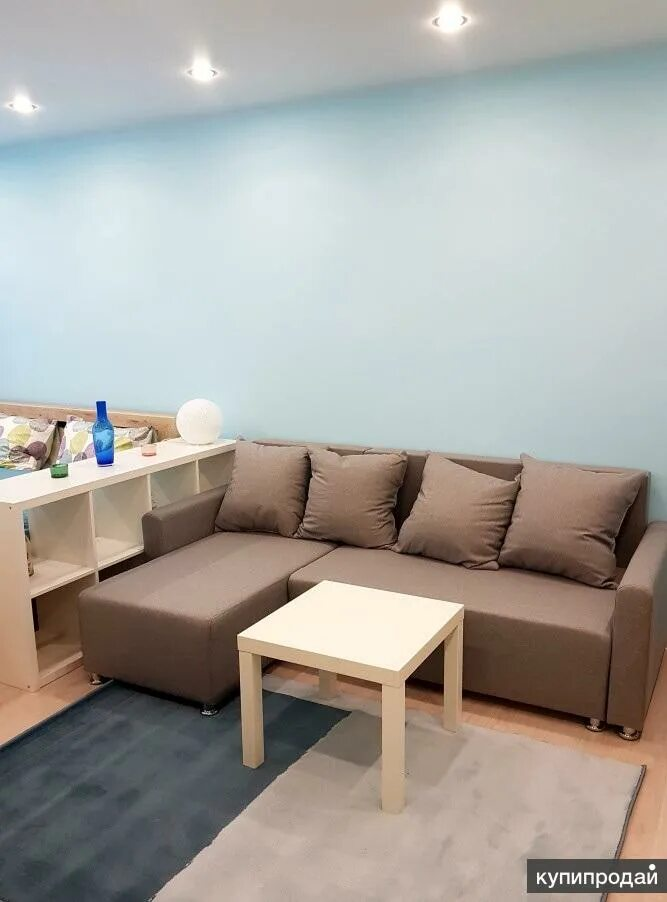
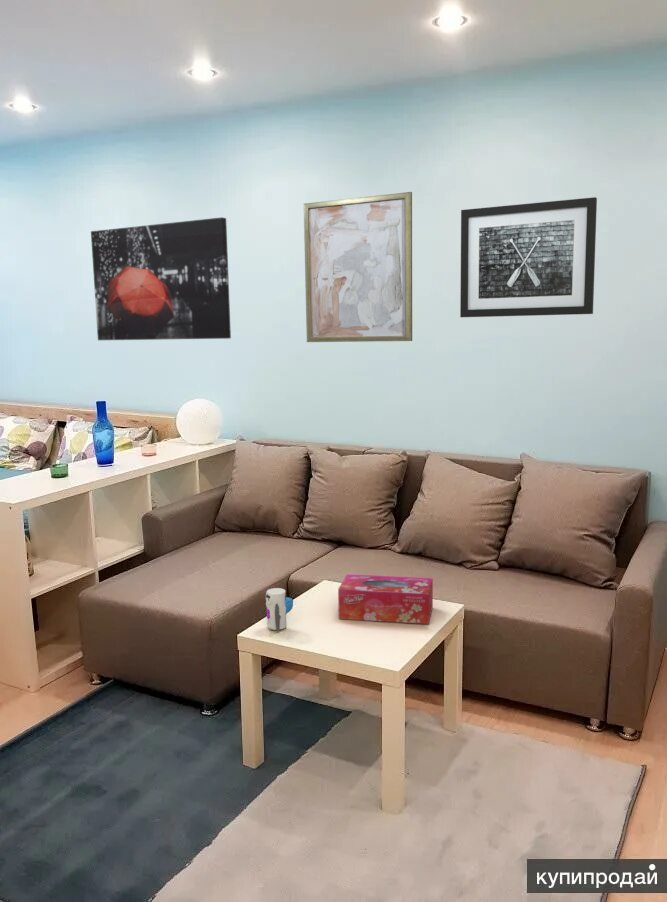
+ wall art (158, 282)
+ toy (279, 609)
+ tissue box (386, 598)
+ wall art (356, 270)
+ wall art (525, 260)
